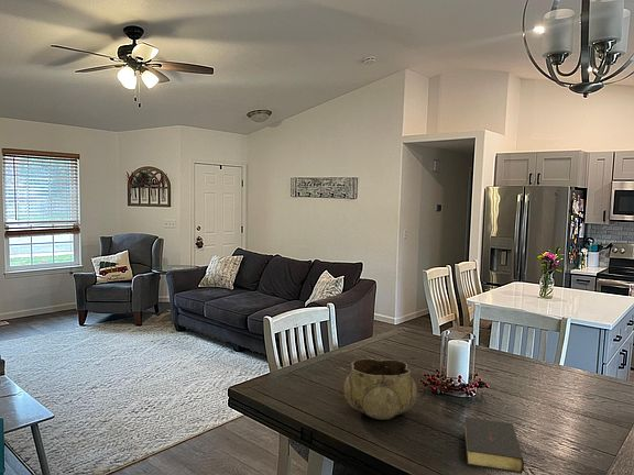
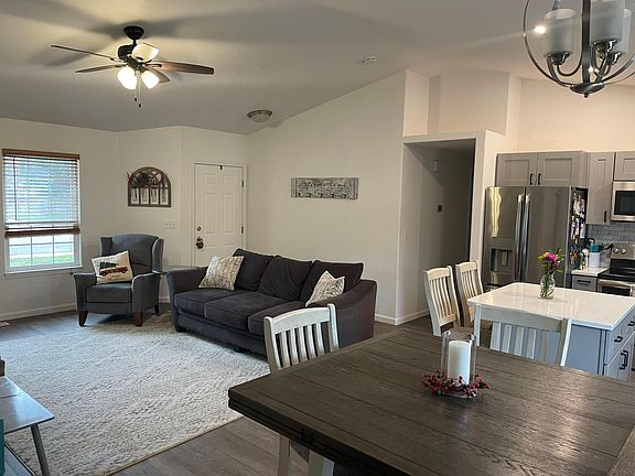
- bible (490, 439)
- decorative bowl (380, 389)
